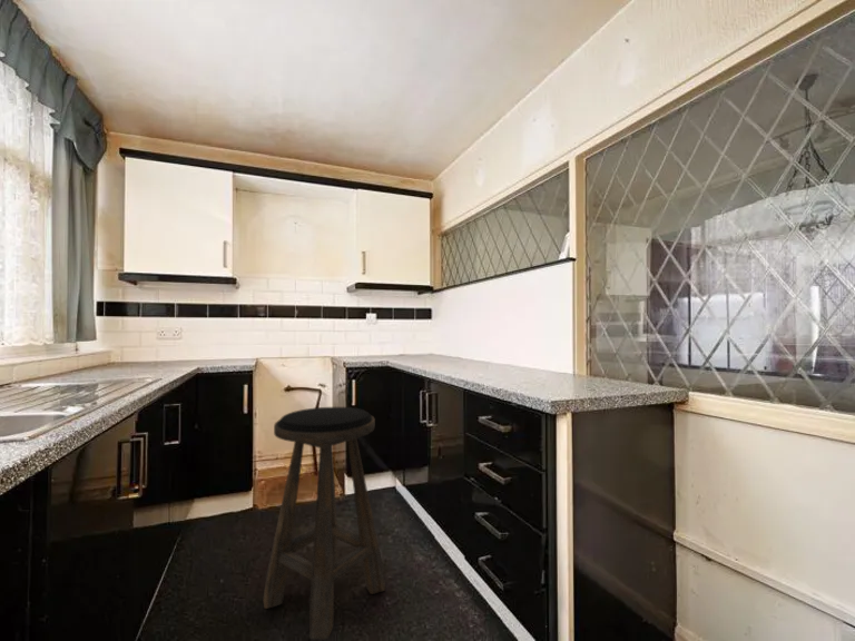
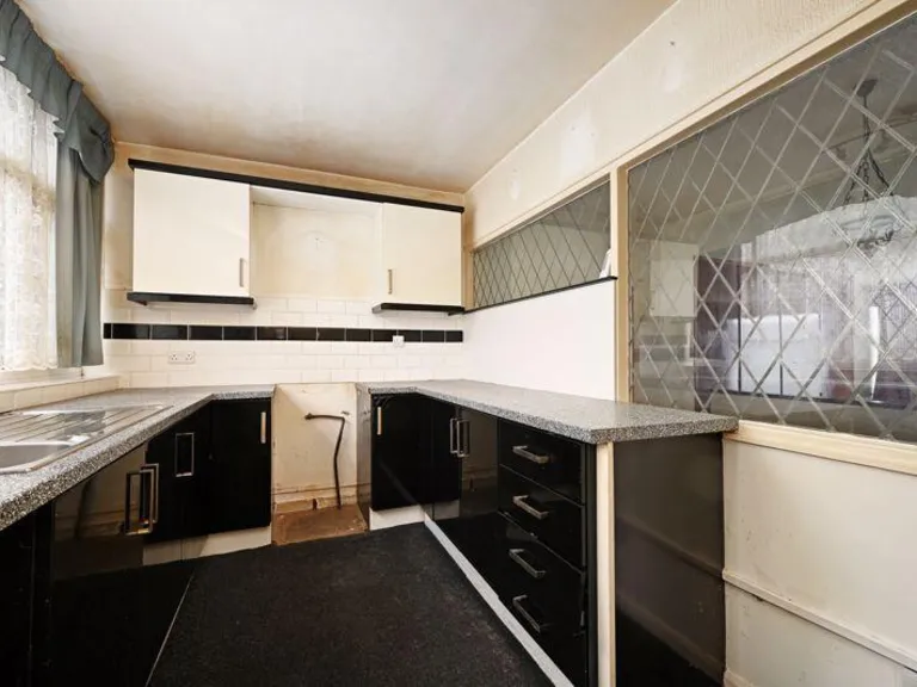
- stool (325, 504)
